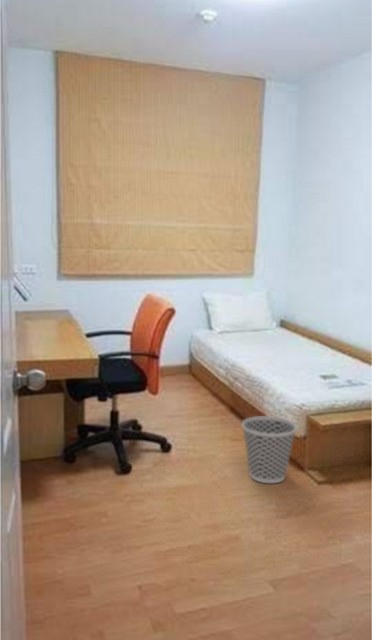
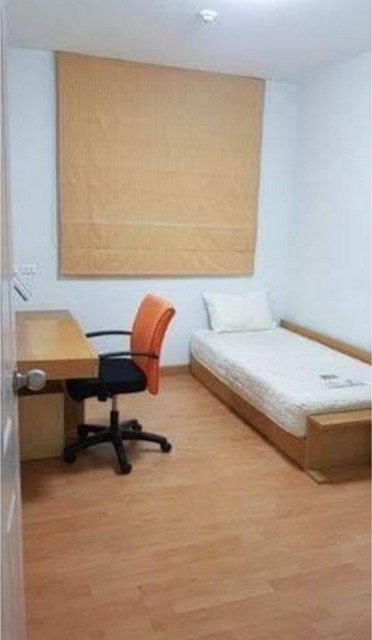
- wastebasket (268, 450)
